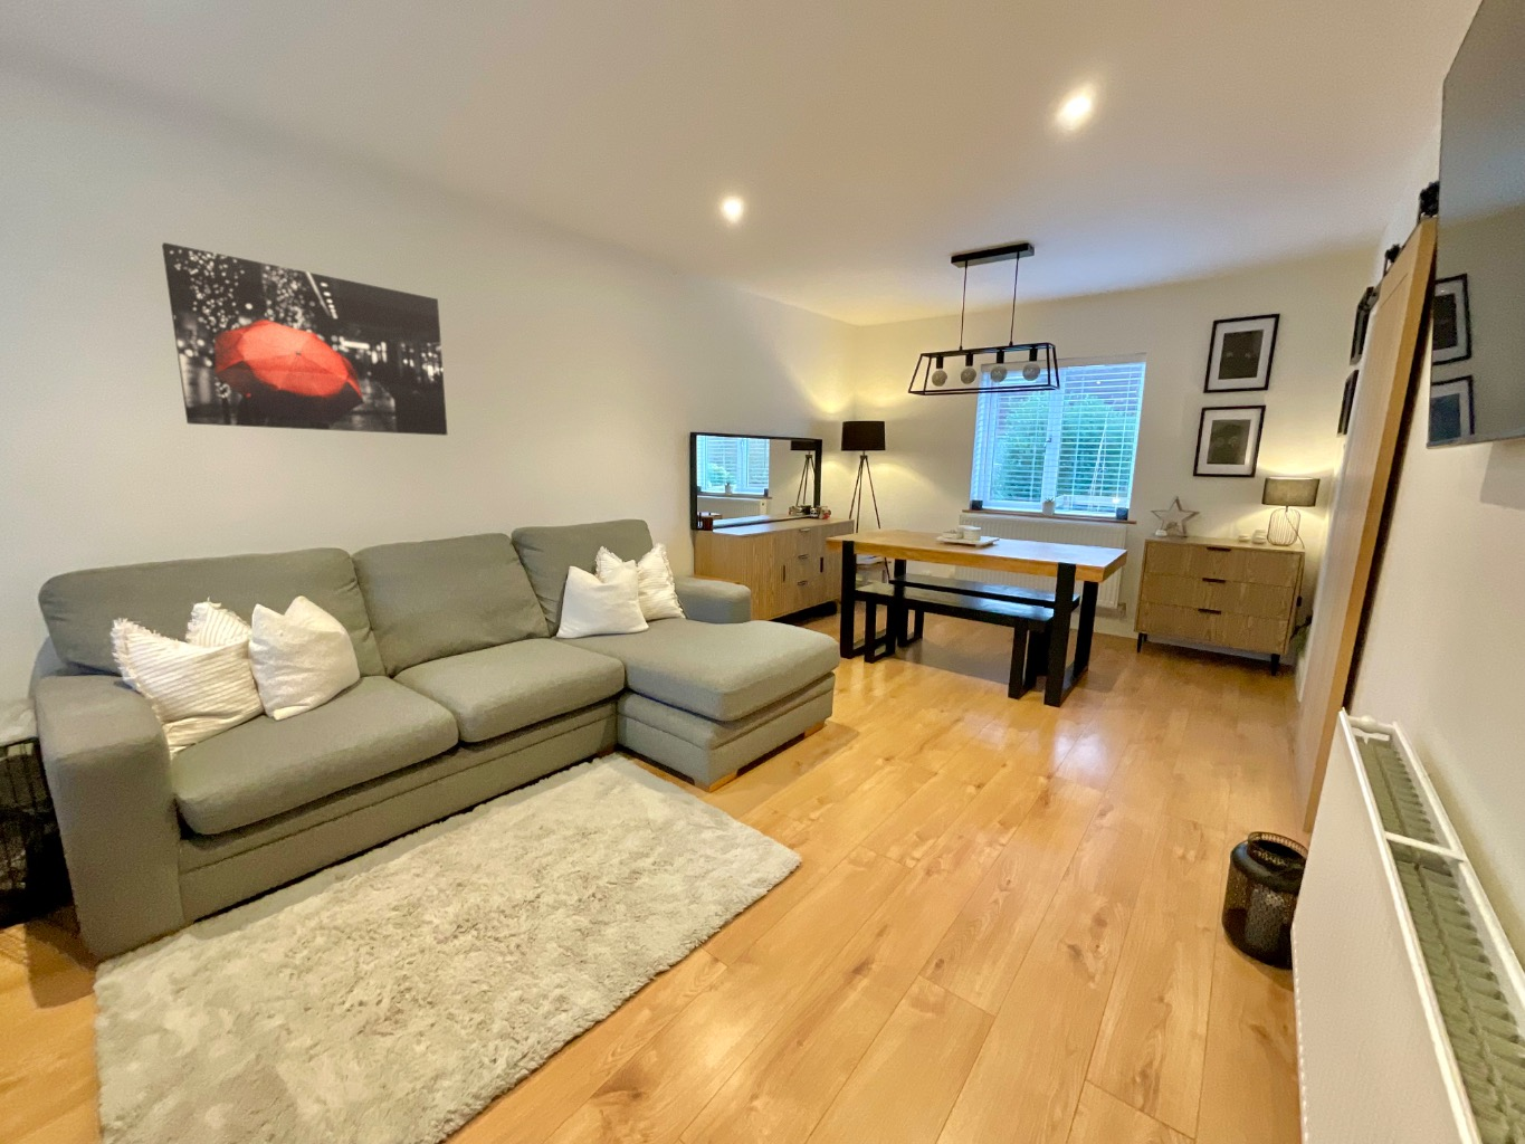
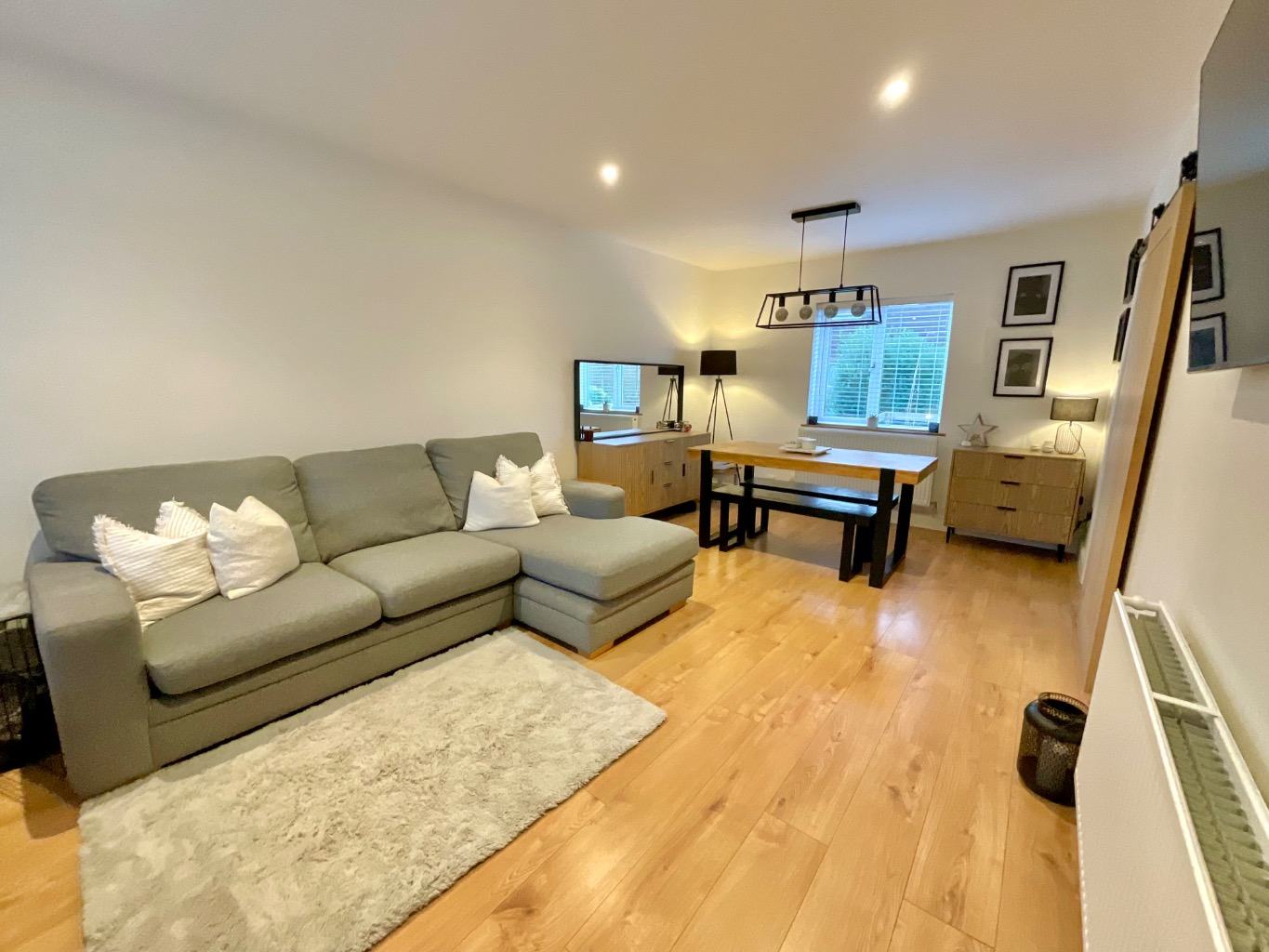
- wall art (326, 354)
